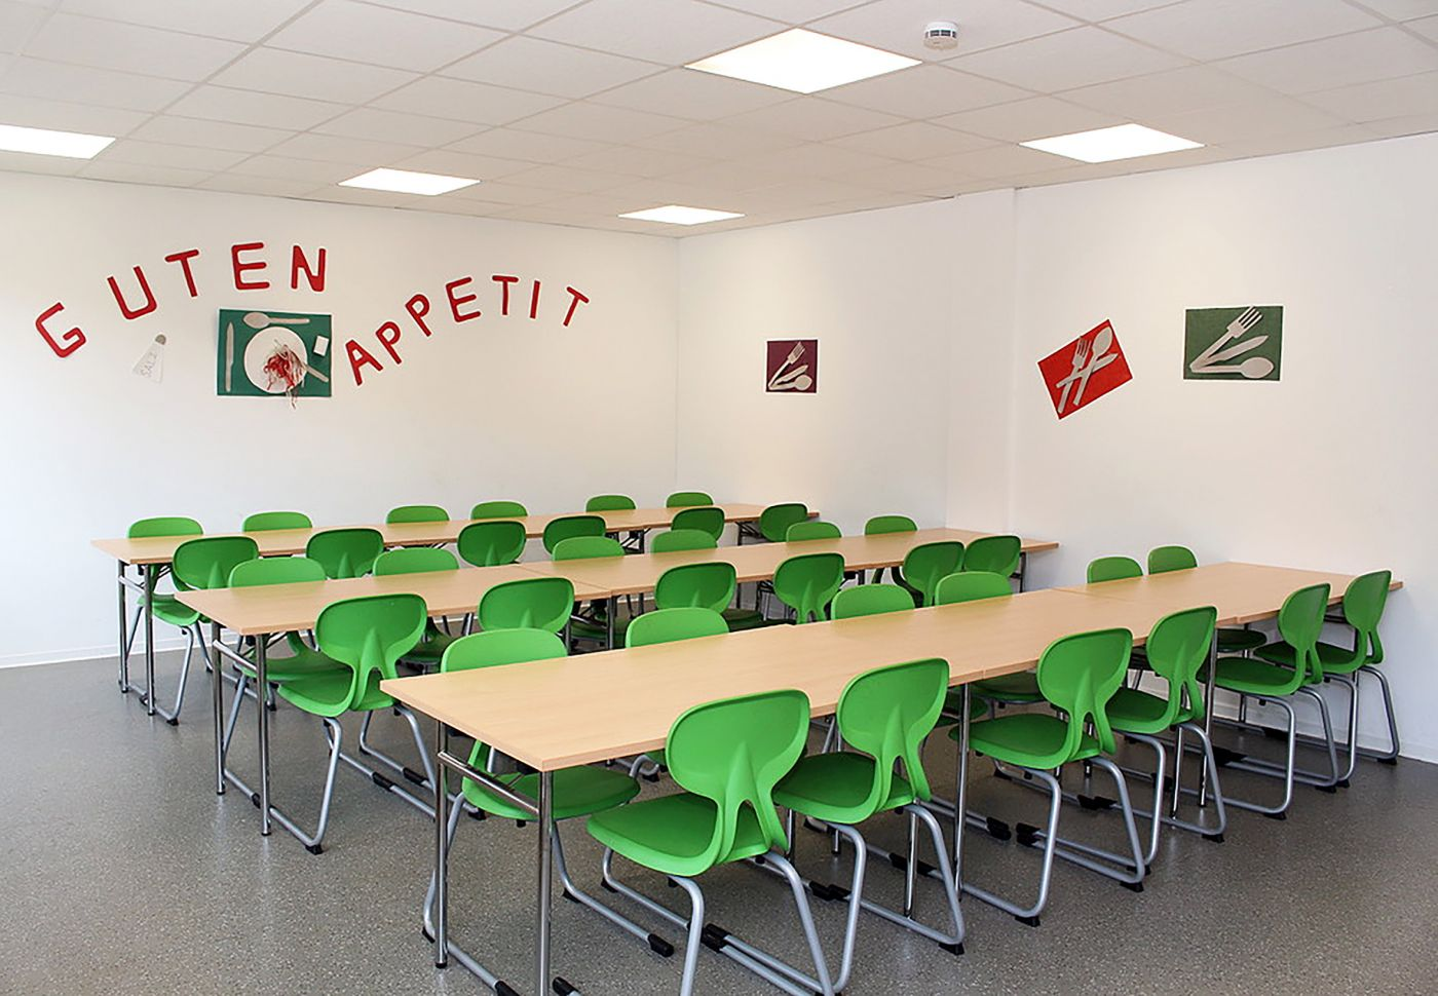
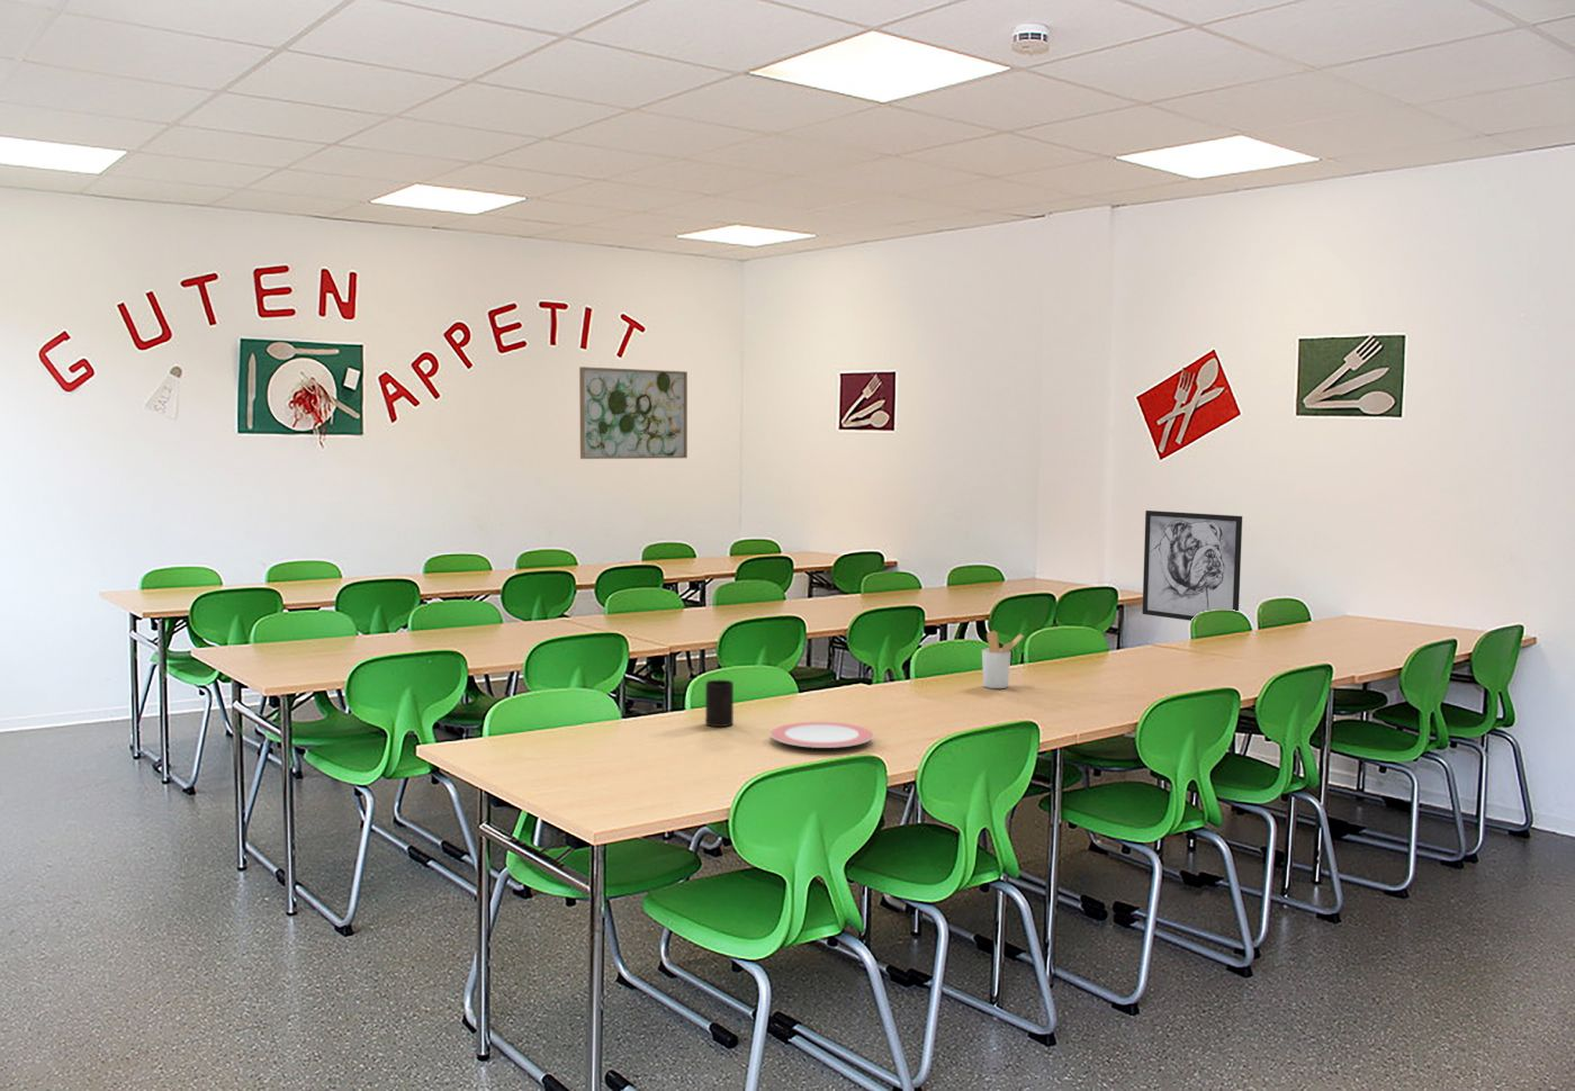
+ plate (821, 737)
+ wall art (1191, 567)
+ utensil holder (1003, 659)
+ cup (719, 703)
+ wall art (636, 414)
